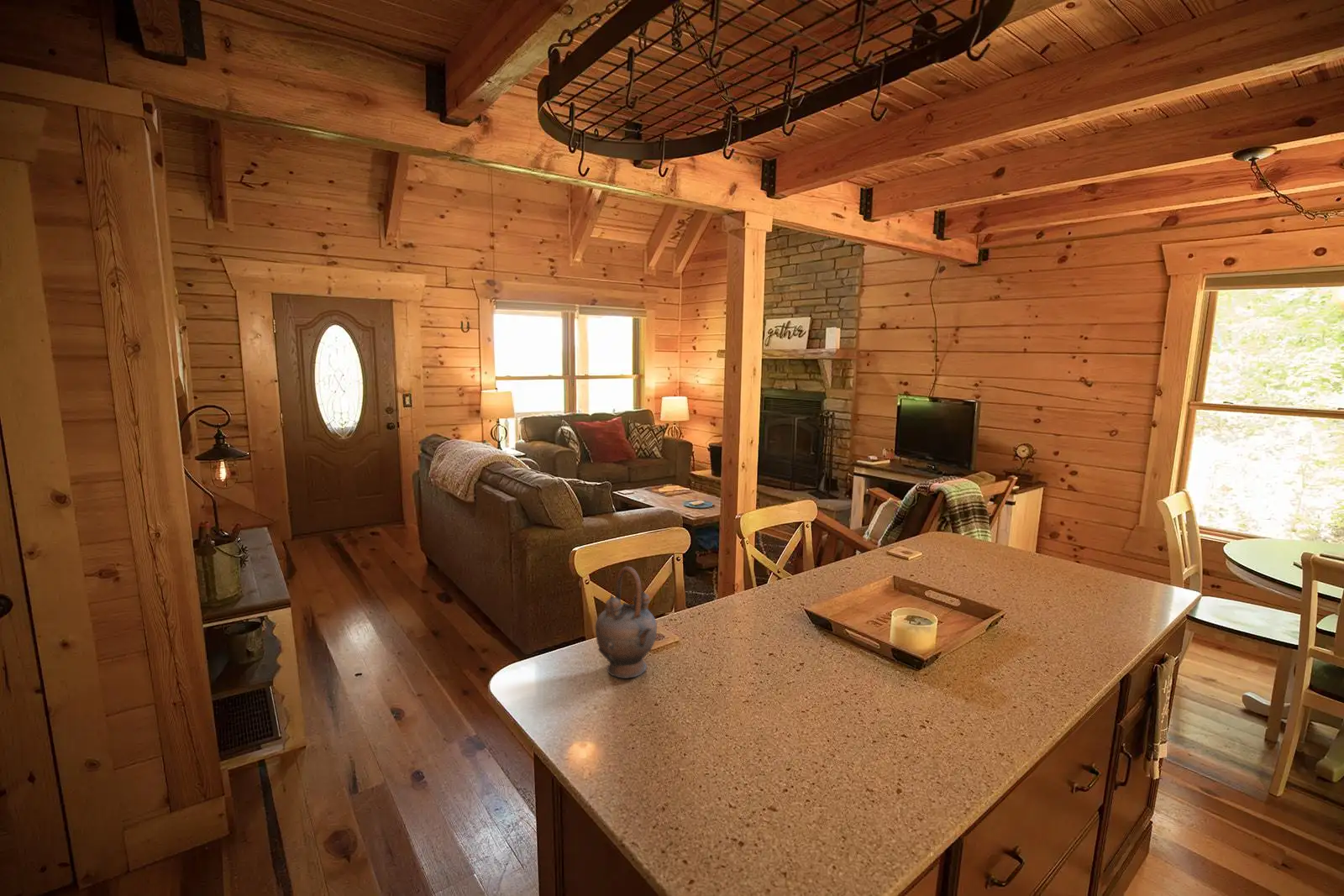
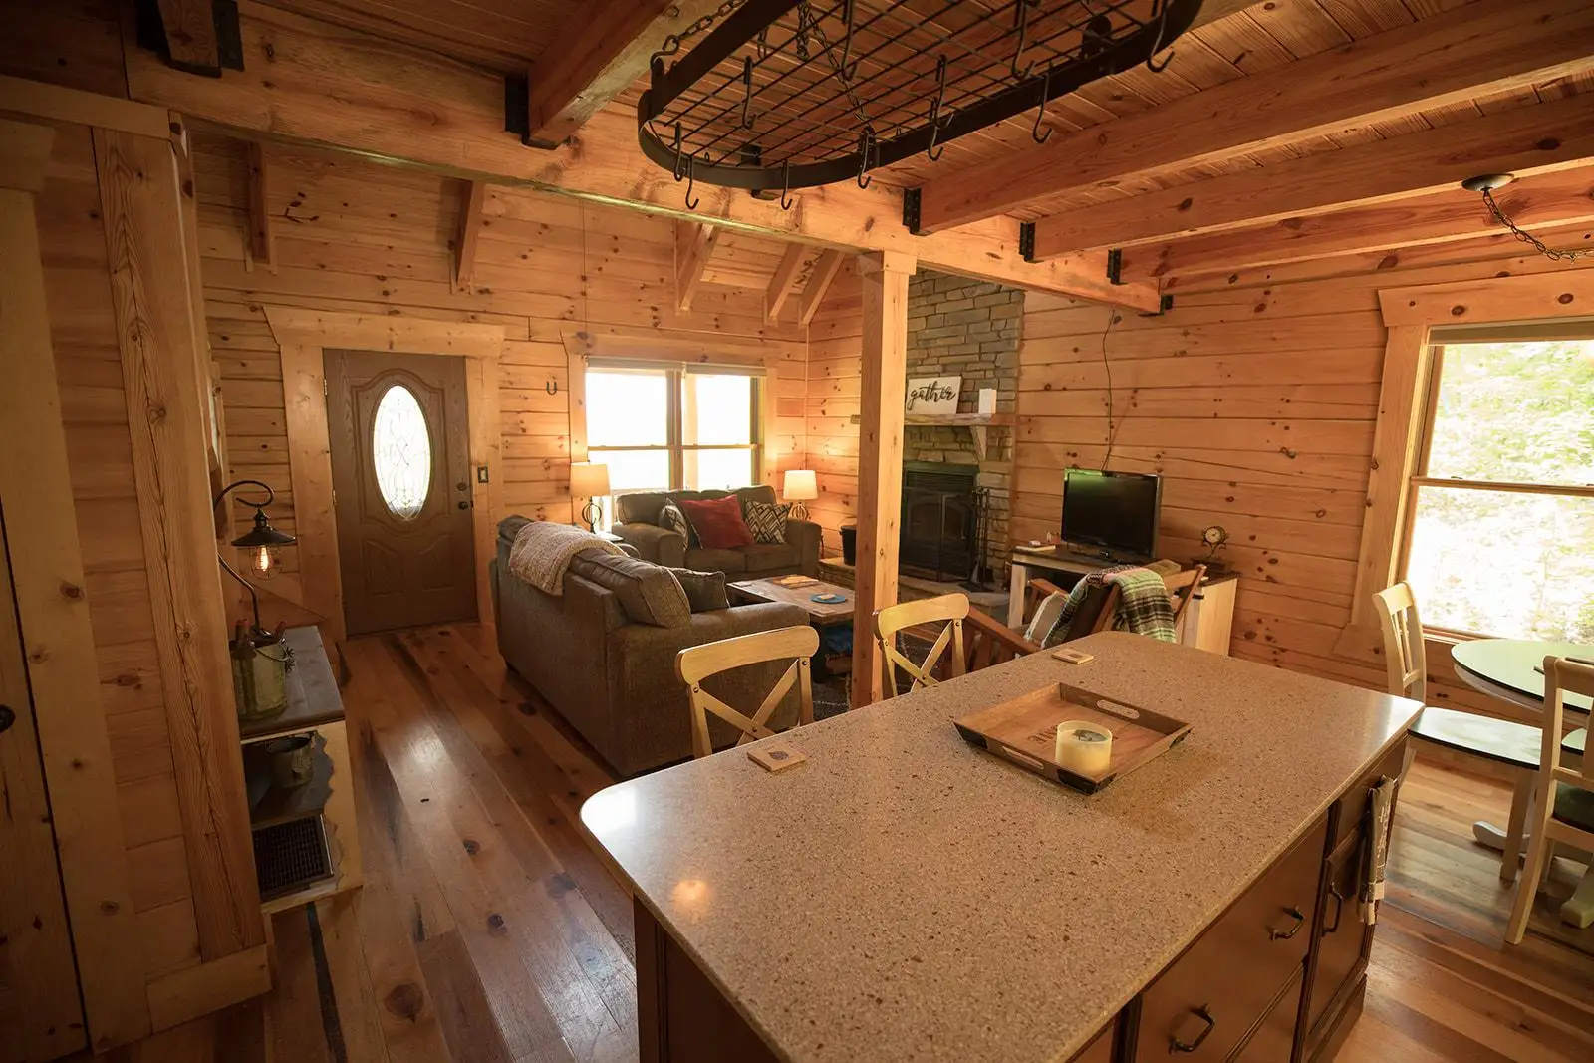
- teapot (629, 621)
